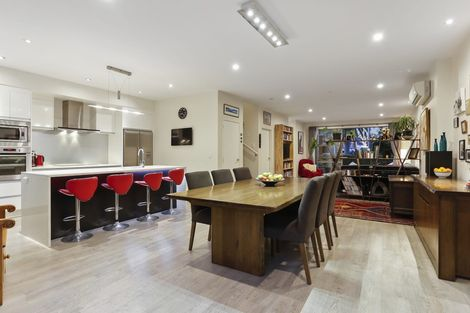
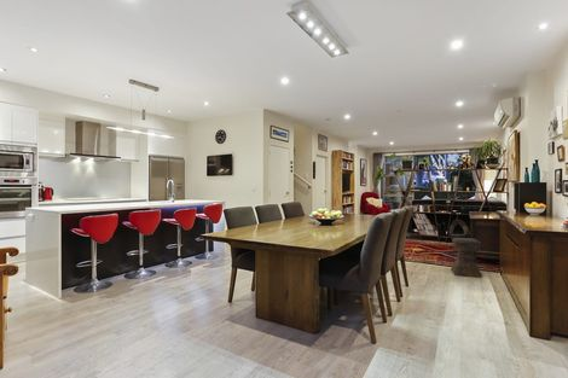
+ stool (465, 256)
